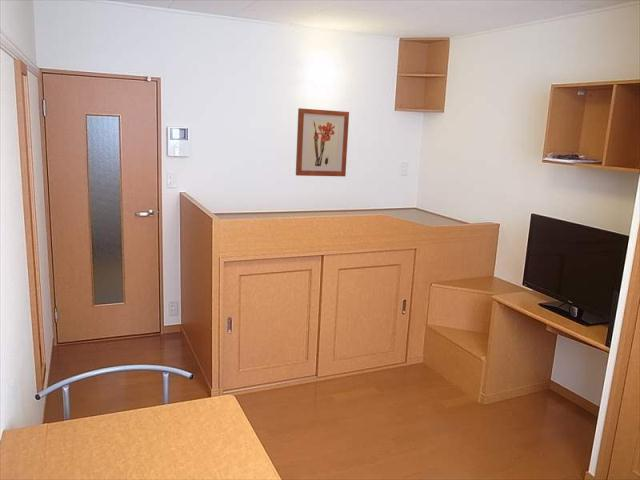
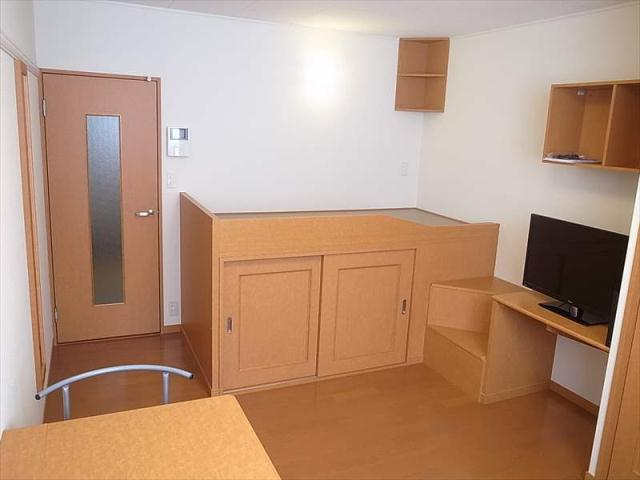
- wall art (322, 143)
